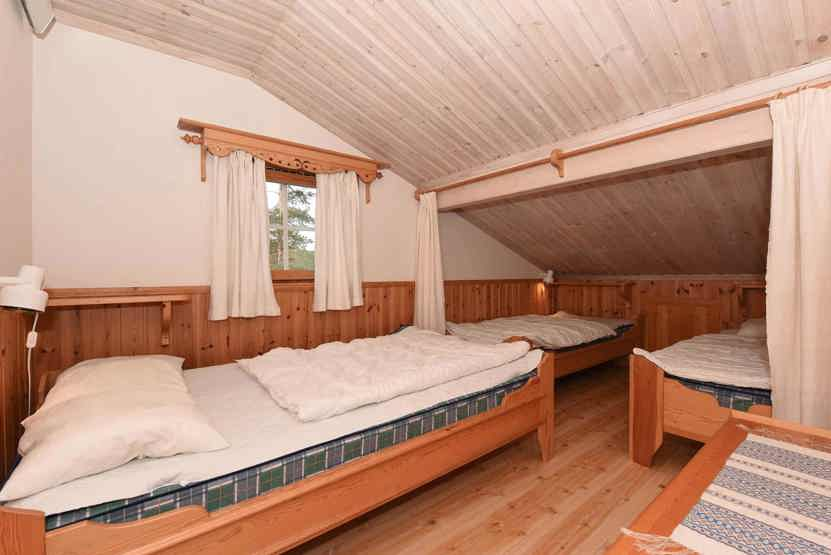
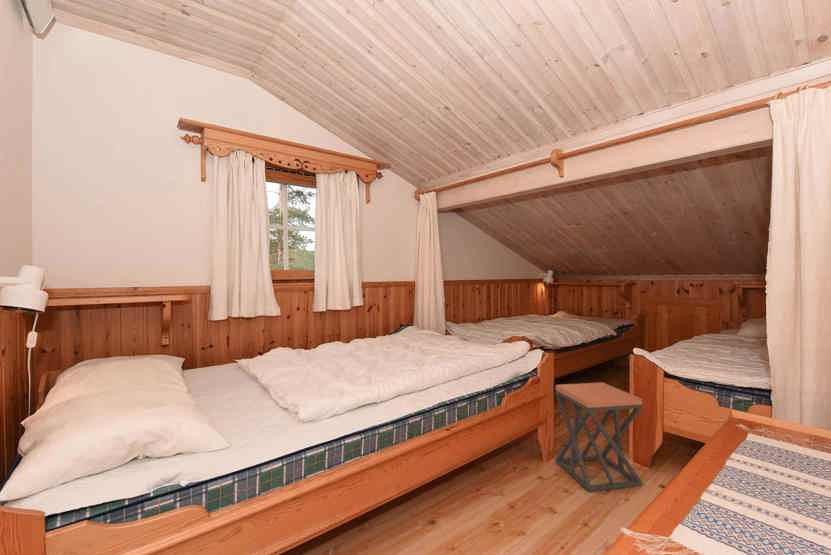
+ stool (596, 432)
